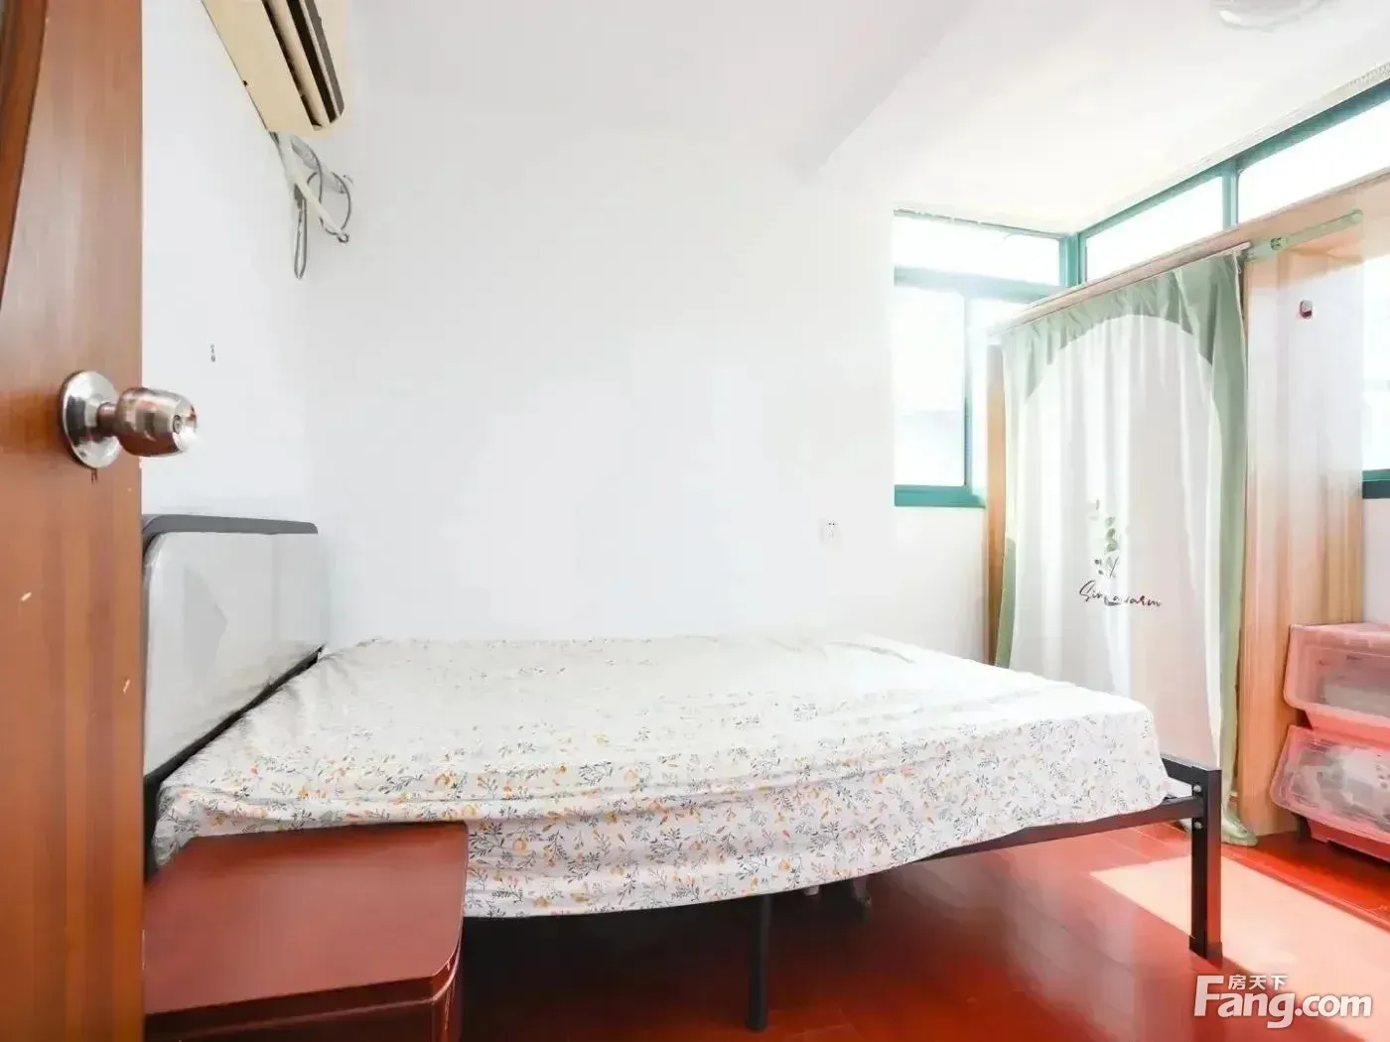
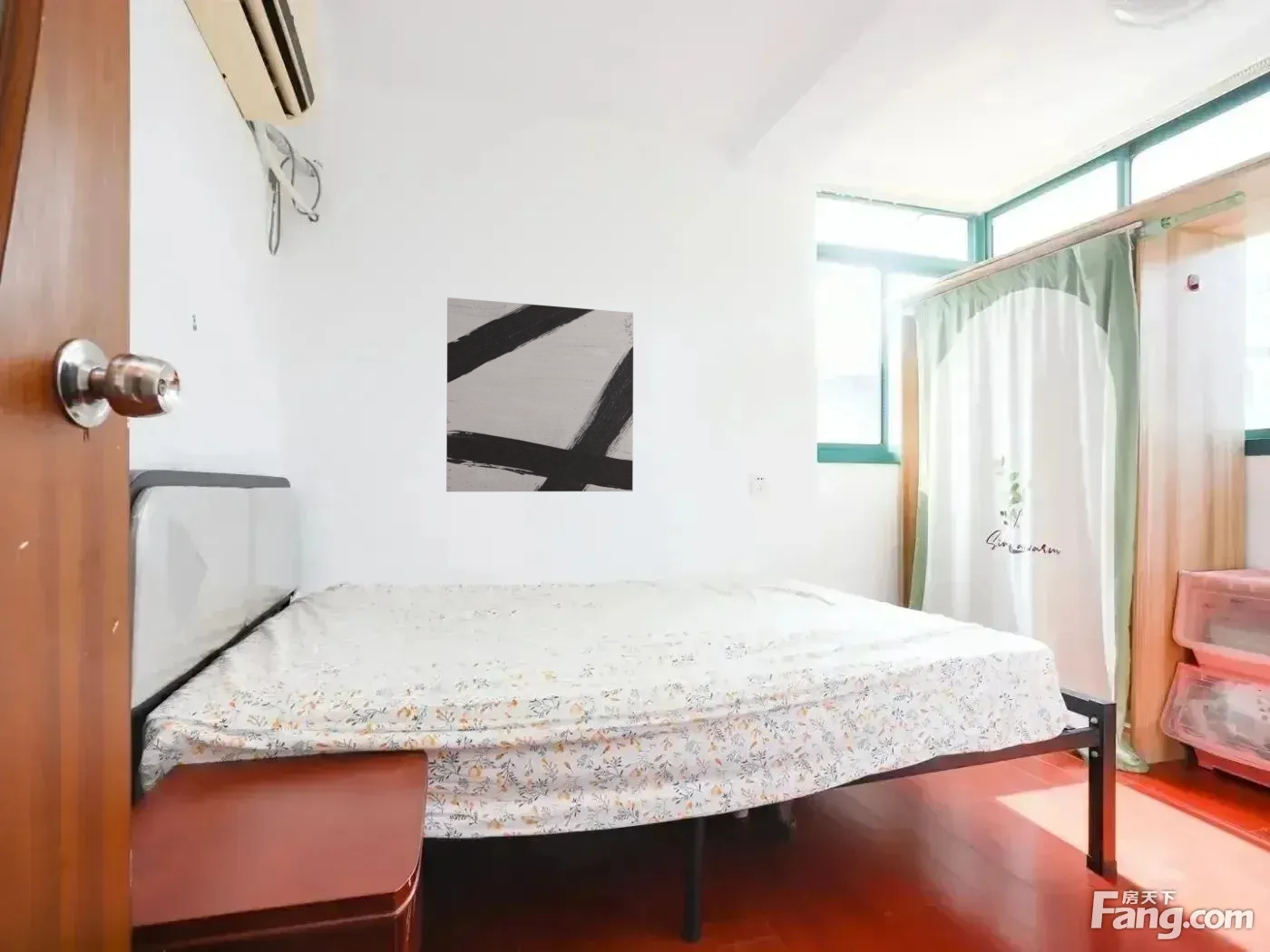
+ wall art (542, 399)
